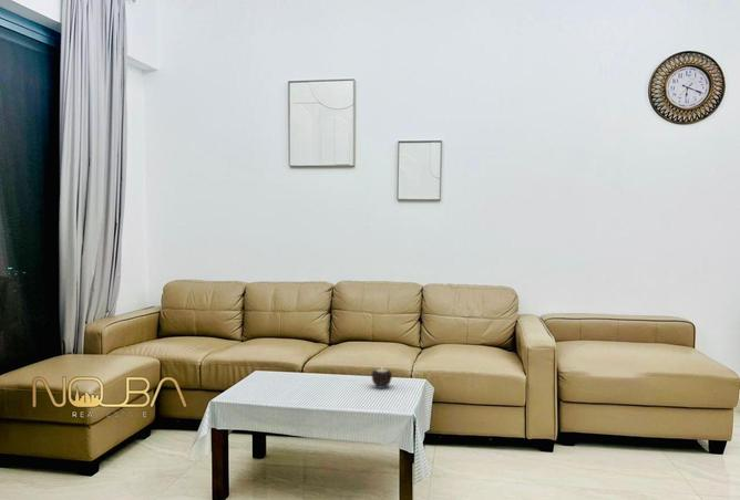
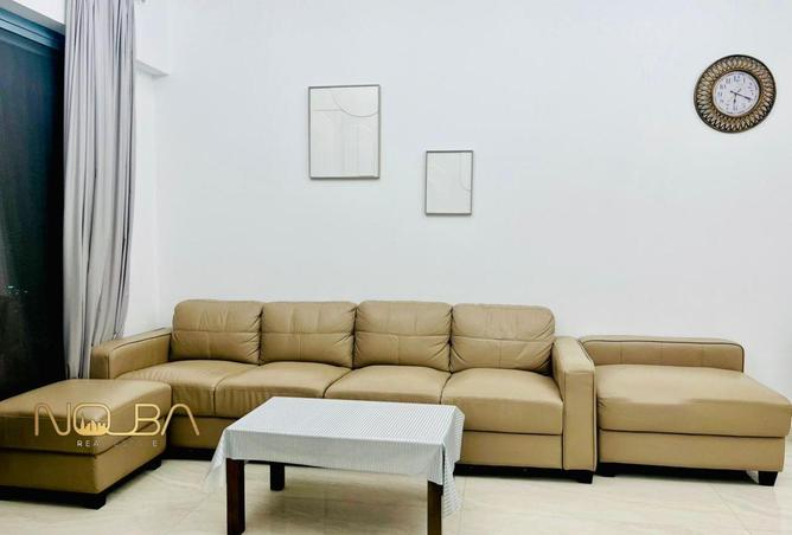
- candle (381, 376)
